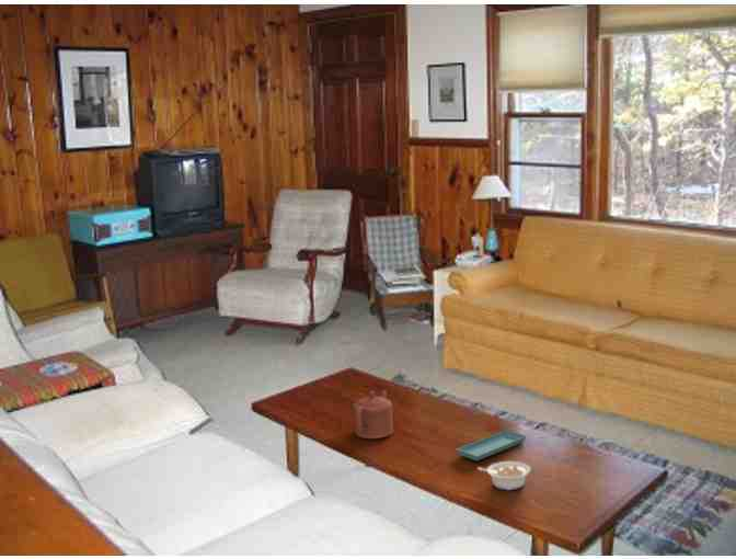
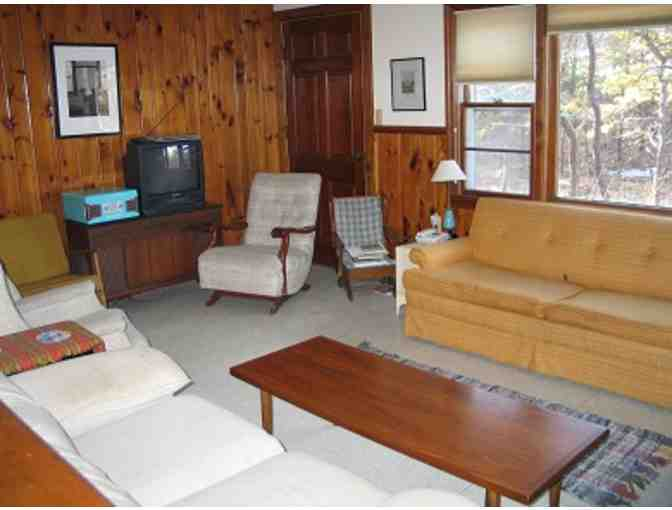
- teapot (372, 411)
- saucer (492, 445)
- legume (507, 476)
